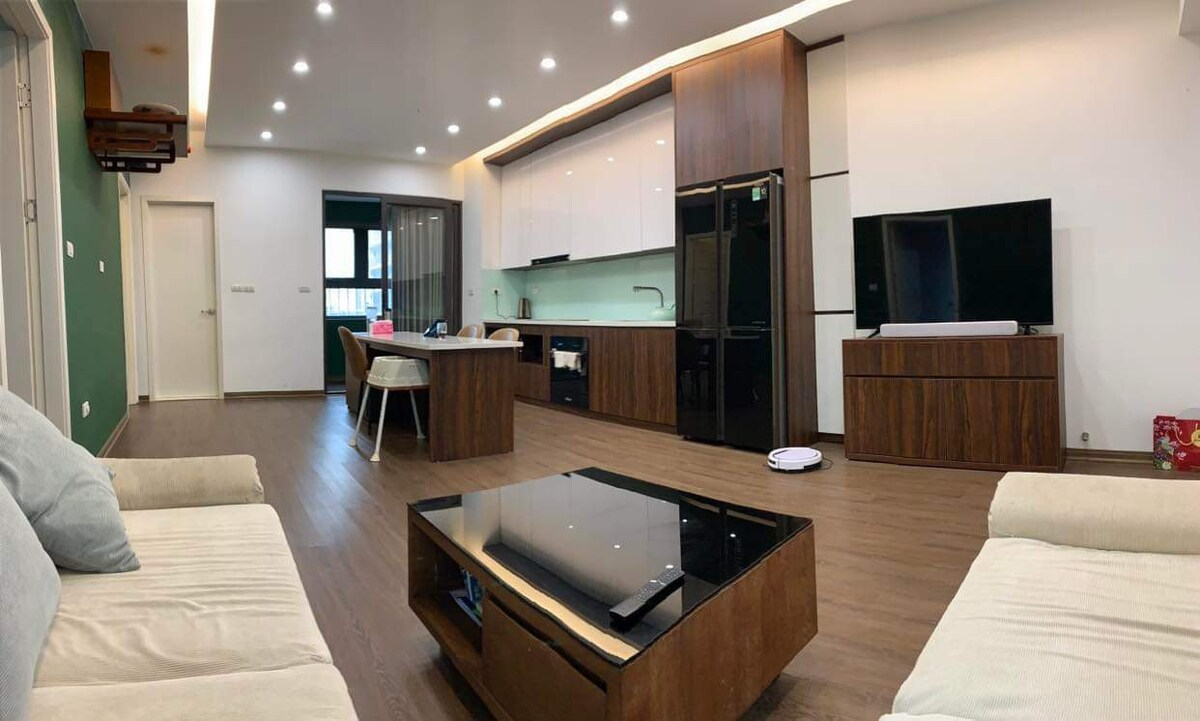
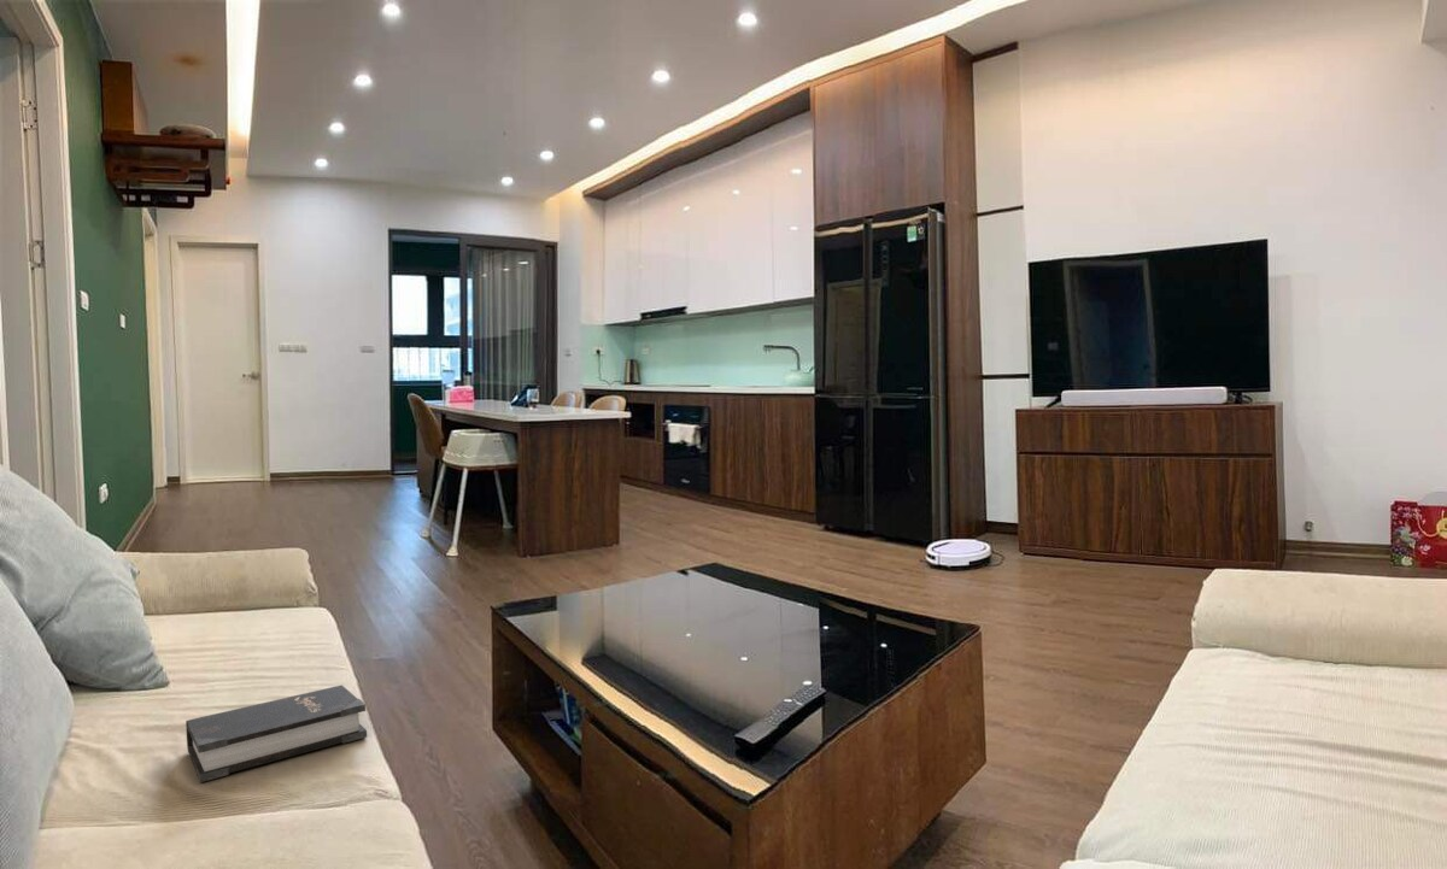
+ hardback book (277, 727)
